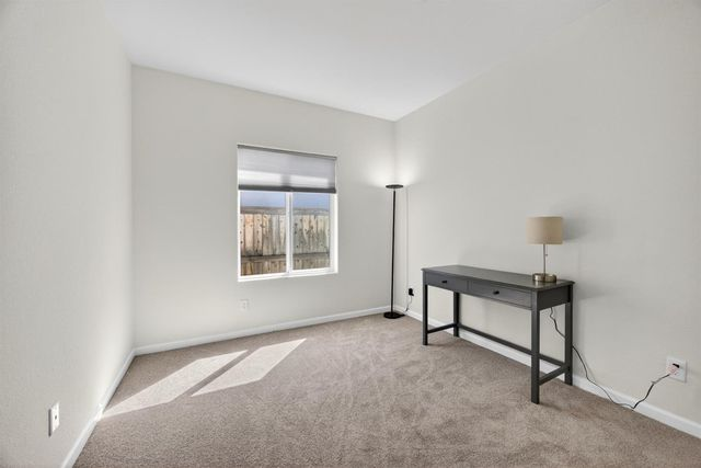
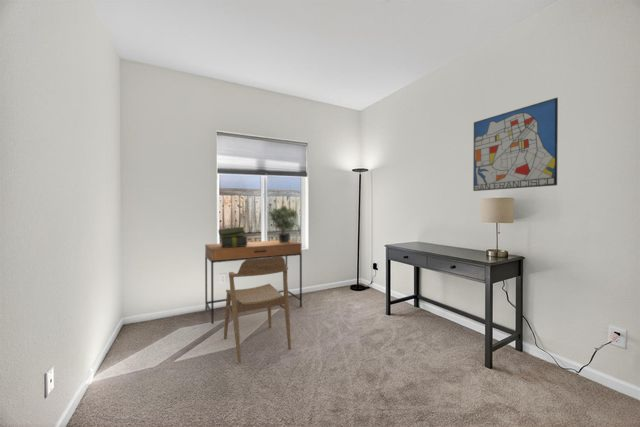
+ desk (254, 258)
+ stack of books (232, 236)
+ potted plant (281, 223)
+ chair (256, 298)
+ wall art (510, 150)
